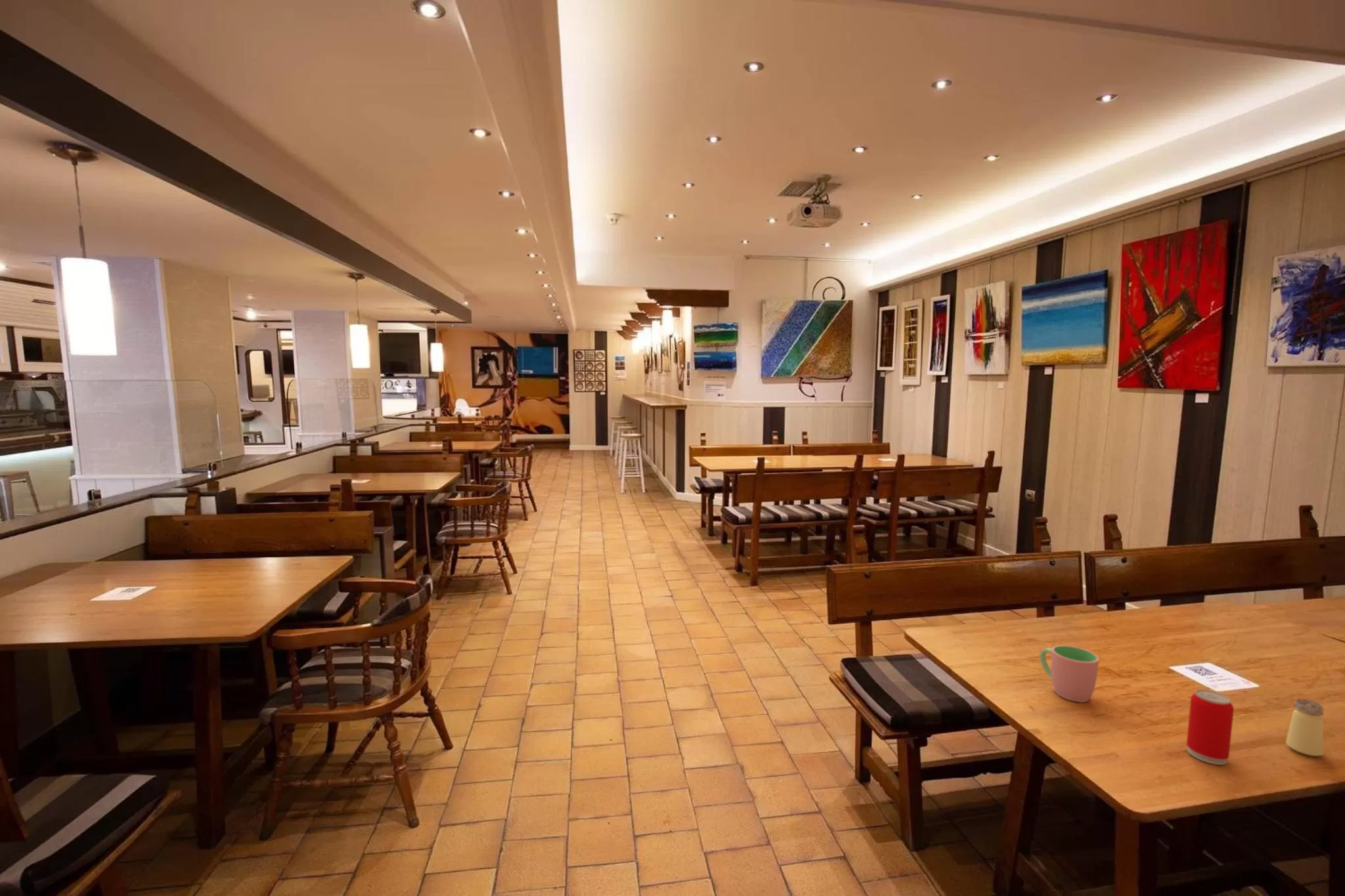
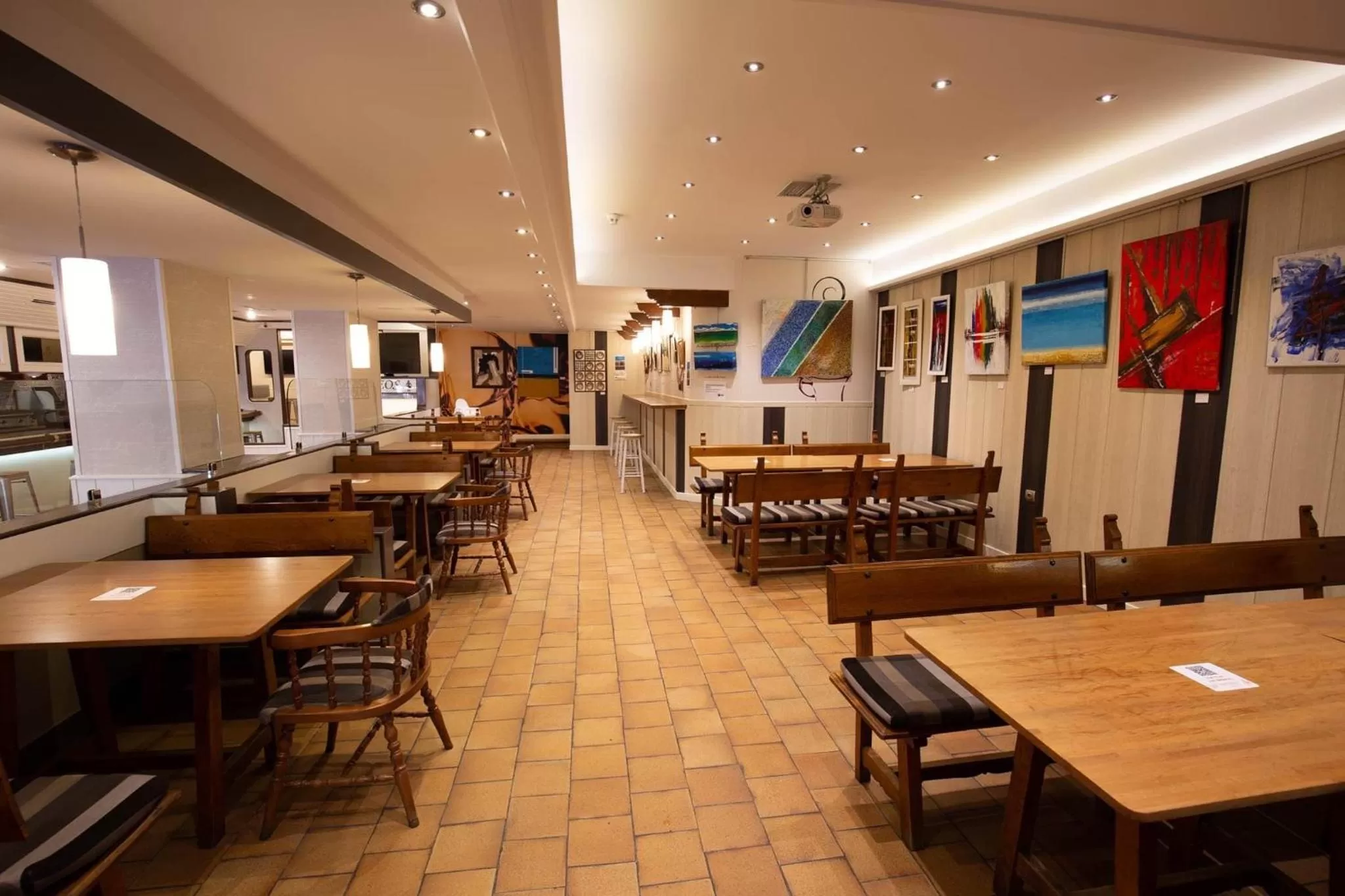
- beverage can (1209, 725)
- cup (1066, 671)
- saltshaker (1306, 725)
